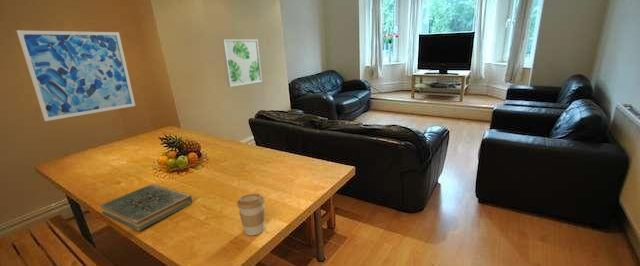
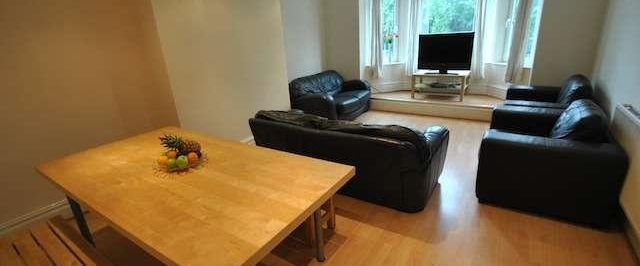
- book (146, 204)
- wall art (84, 73)
- coffee cup (252, 213)
- wall art (243, 62)
